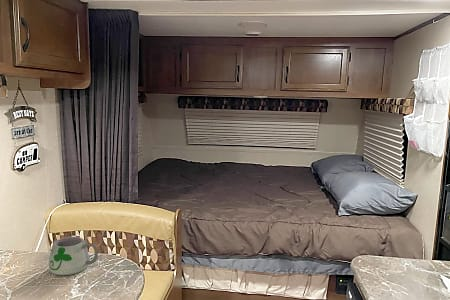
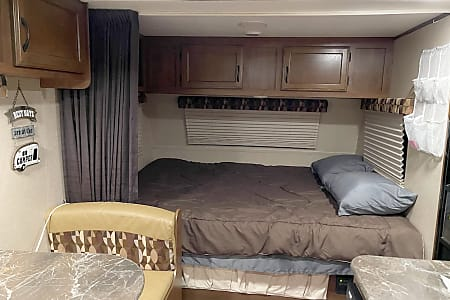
- mug (72, 256)
